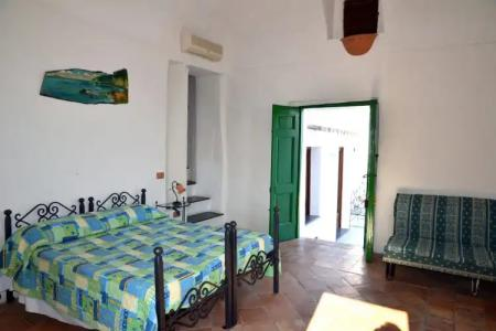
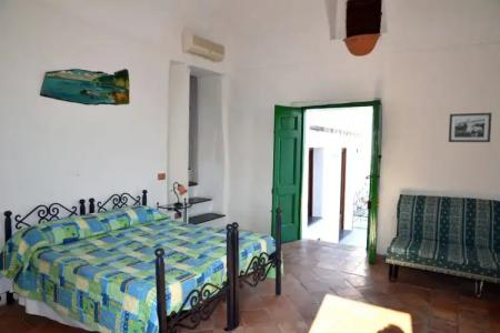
+ picture frame (469, 128)
